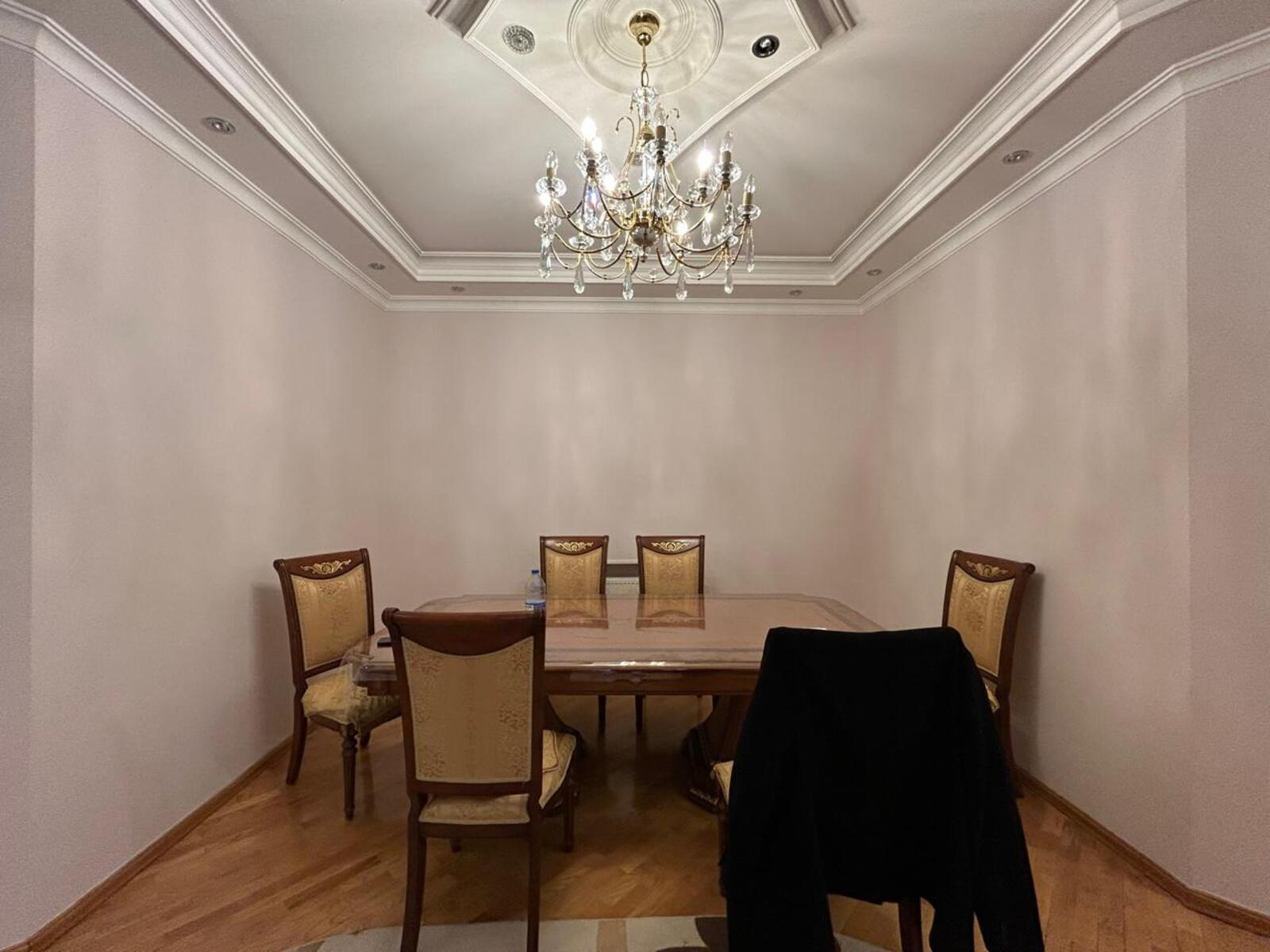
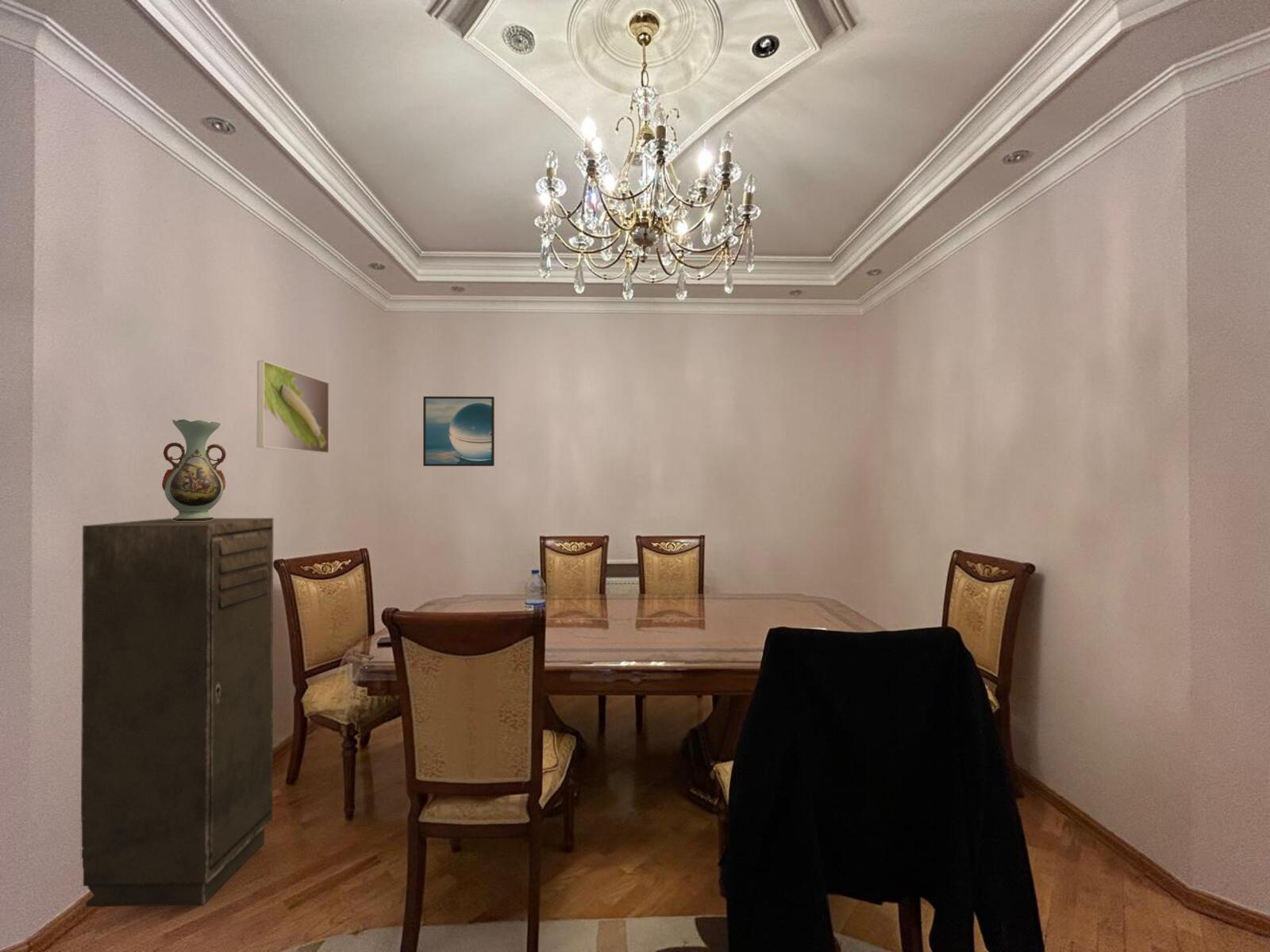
+ decorative vase (194, 470)
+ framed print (296, 411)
+ storage cabinet (187, 696)
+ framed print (459, 431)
